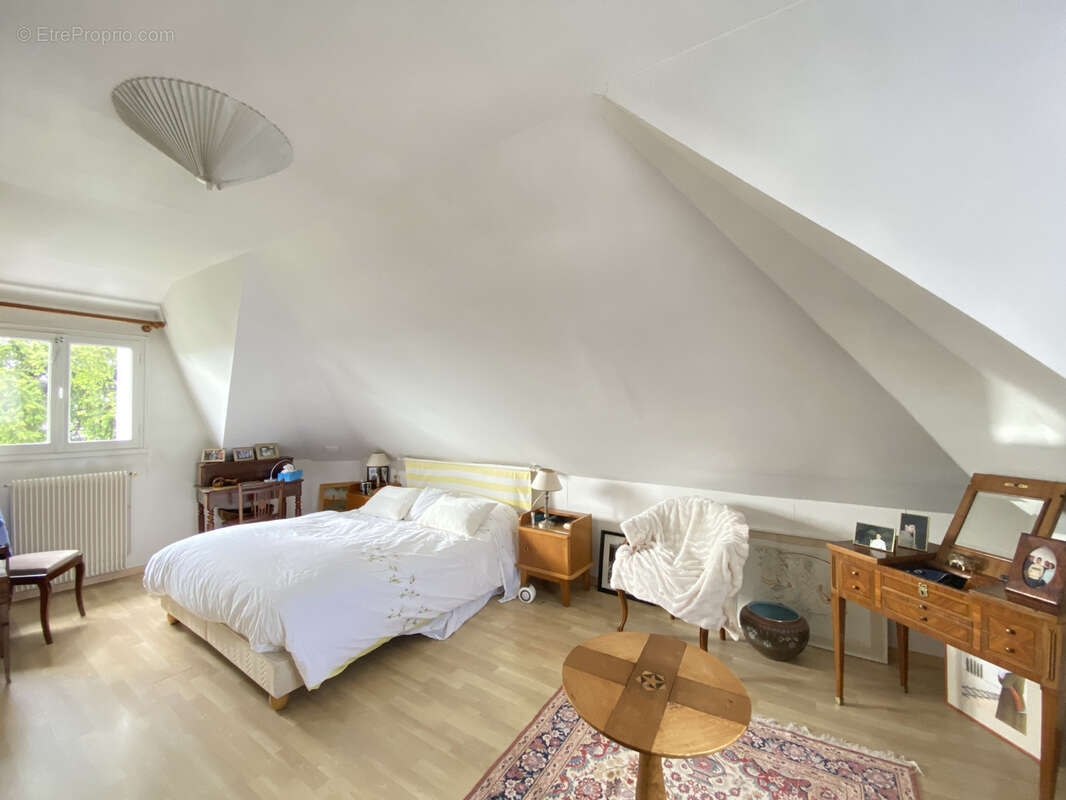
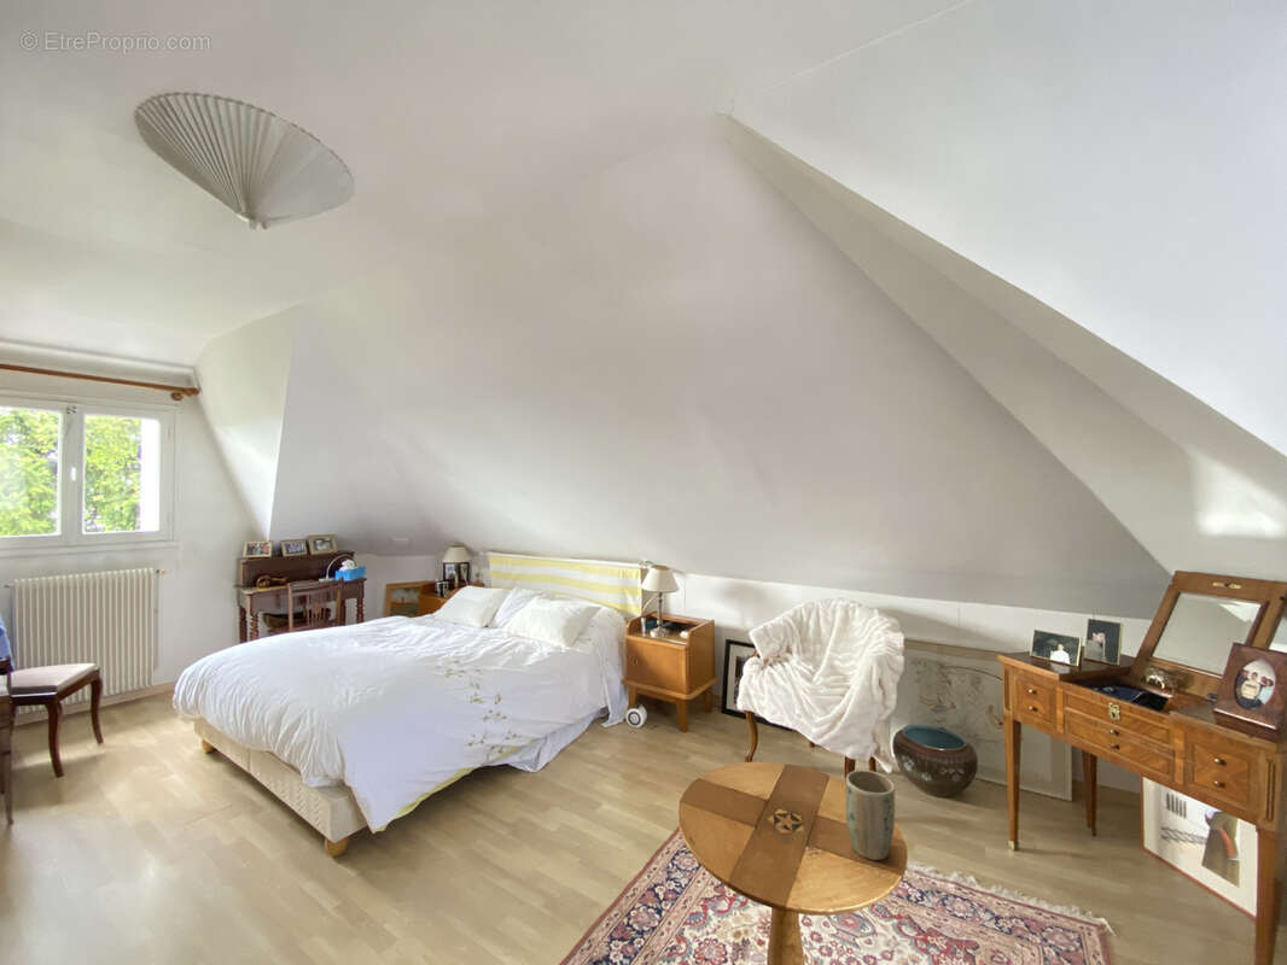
+ plant pot (869, 814)
